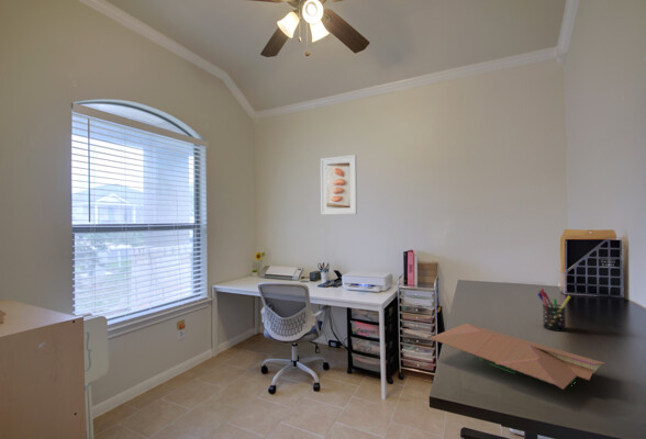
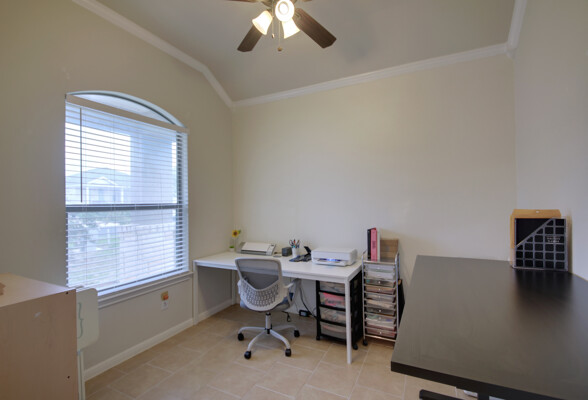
- document tray (508, 352)
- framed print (337, 185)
- pen holder (553, 308)
